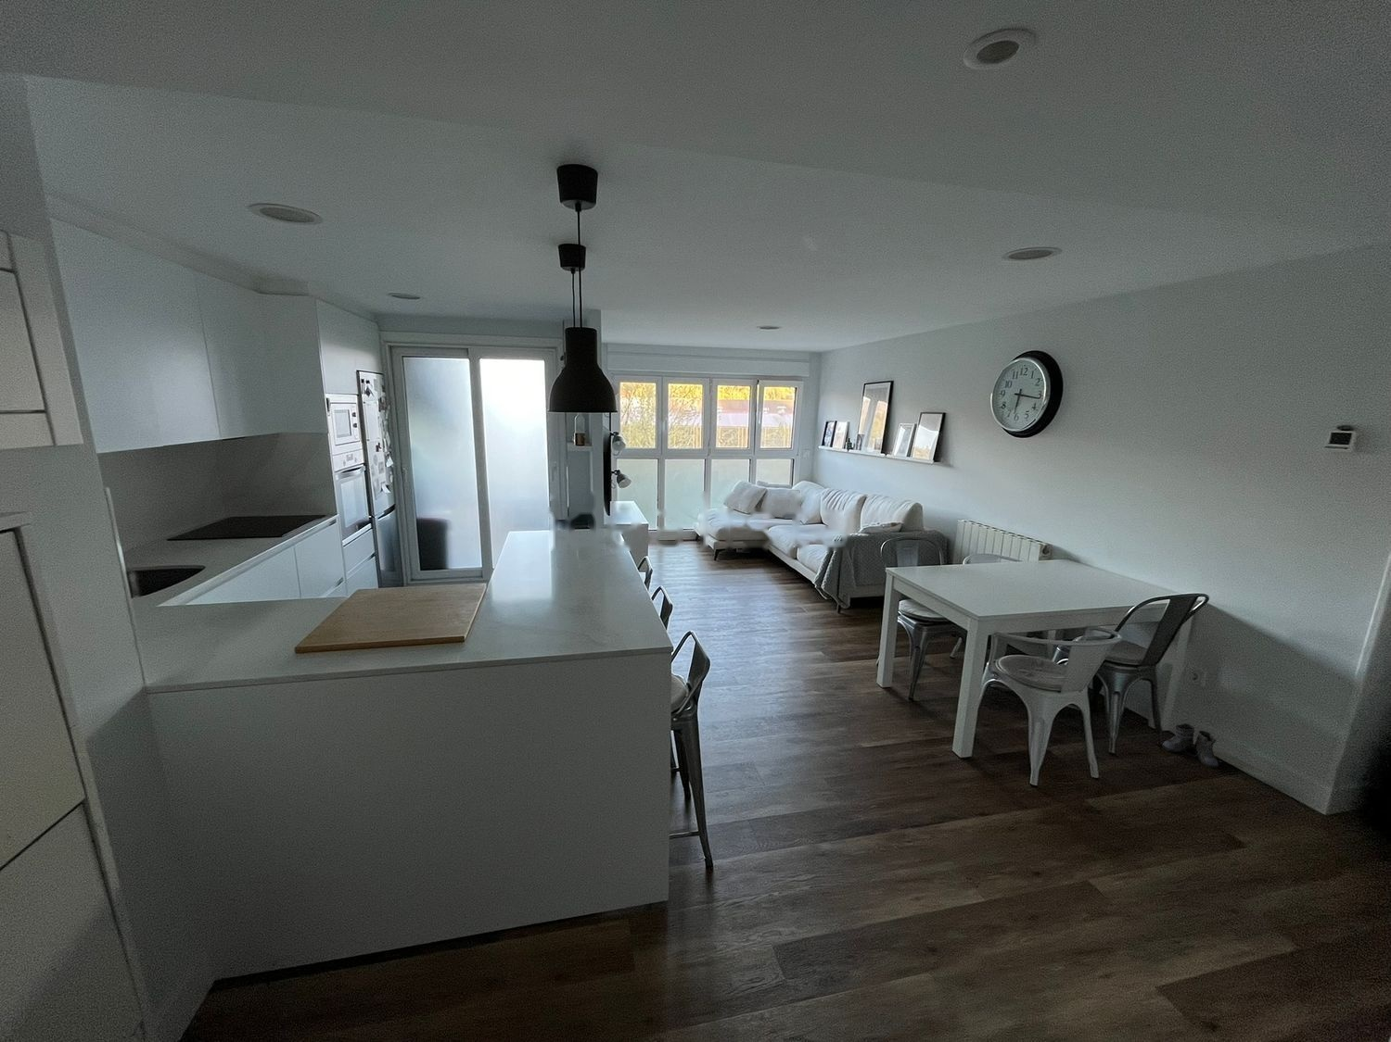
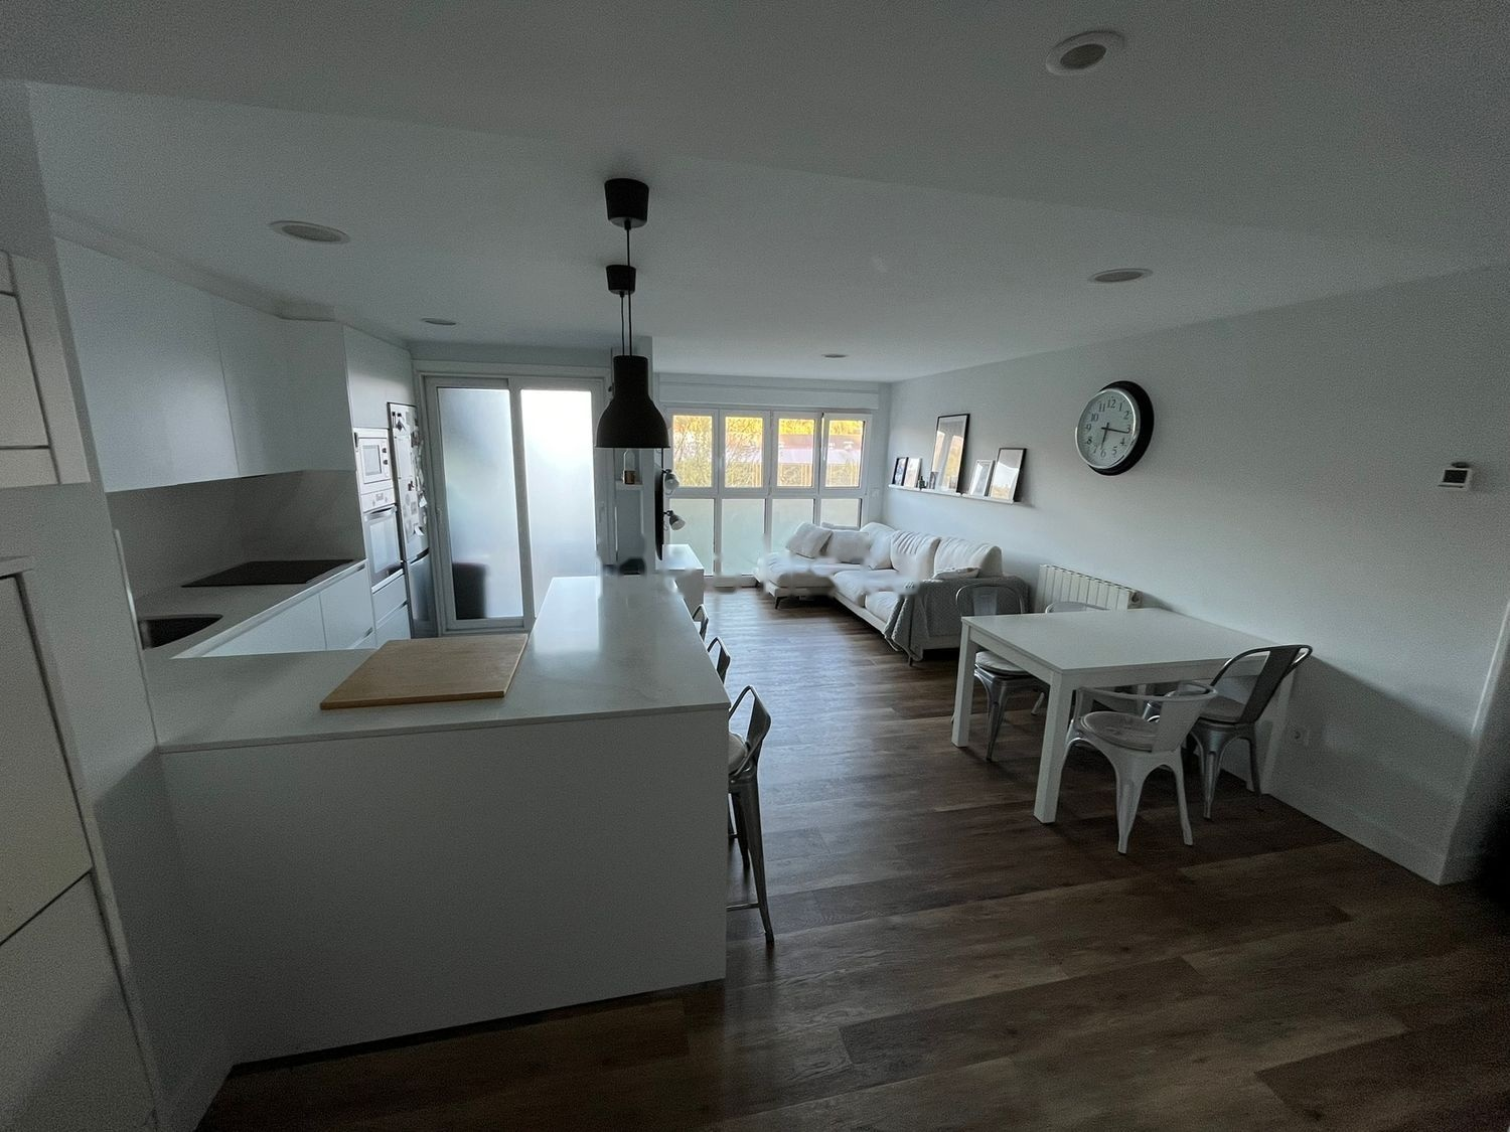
- boots (1191, 742)
